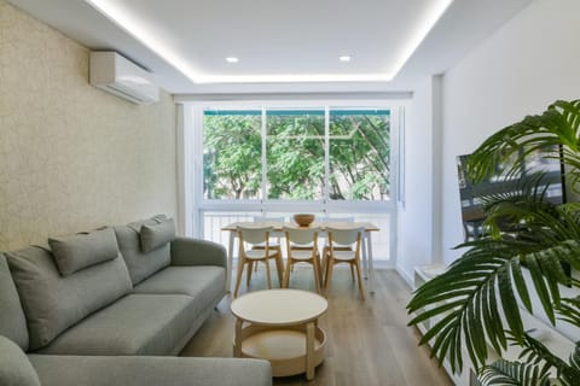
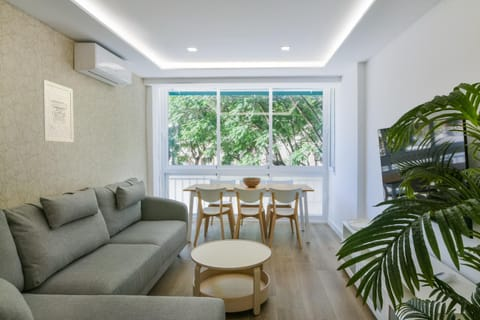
+ wall art (59, 113)
